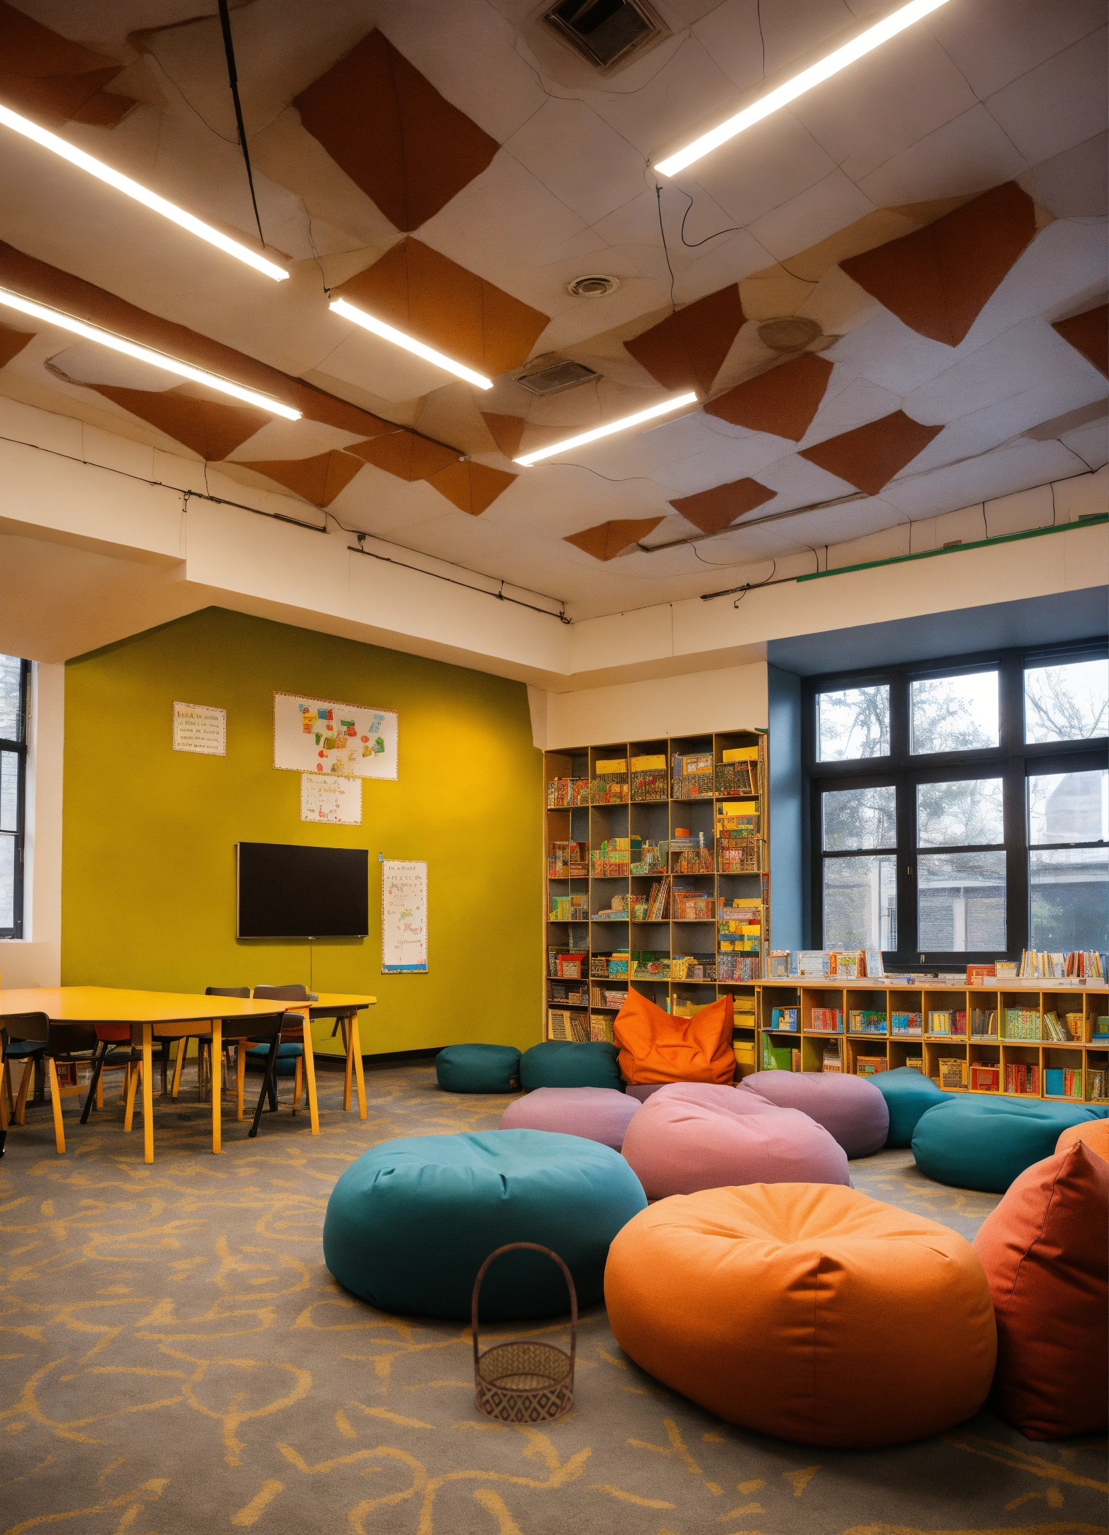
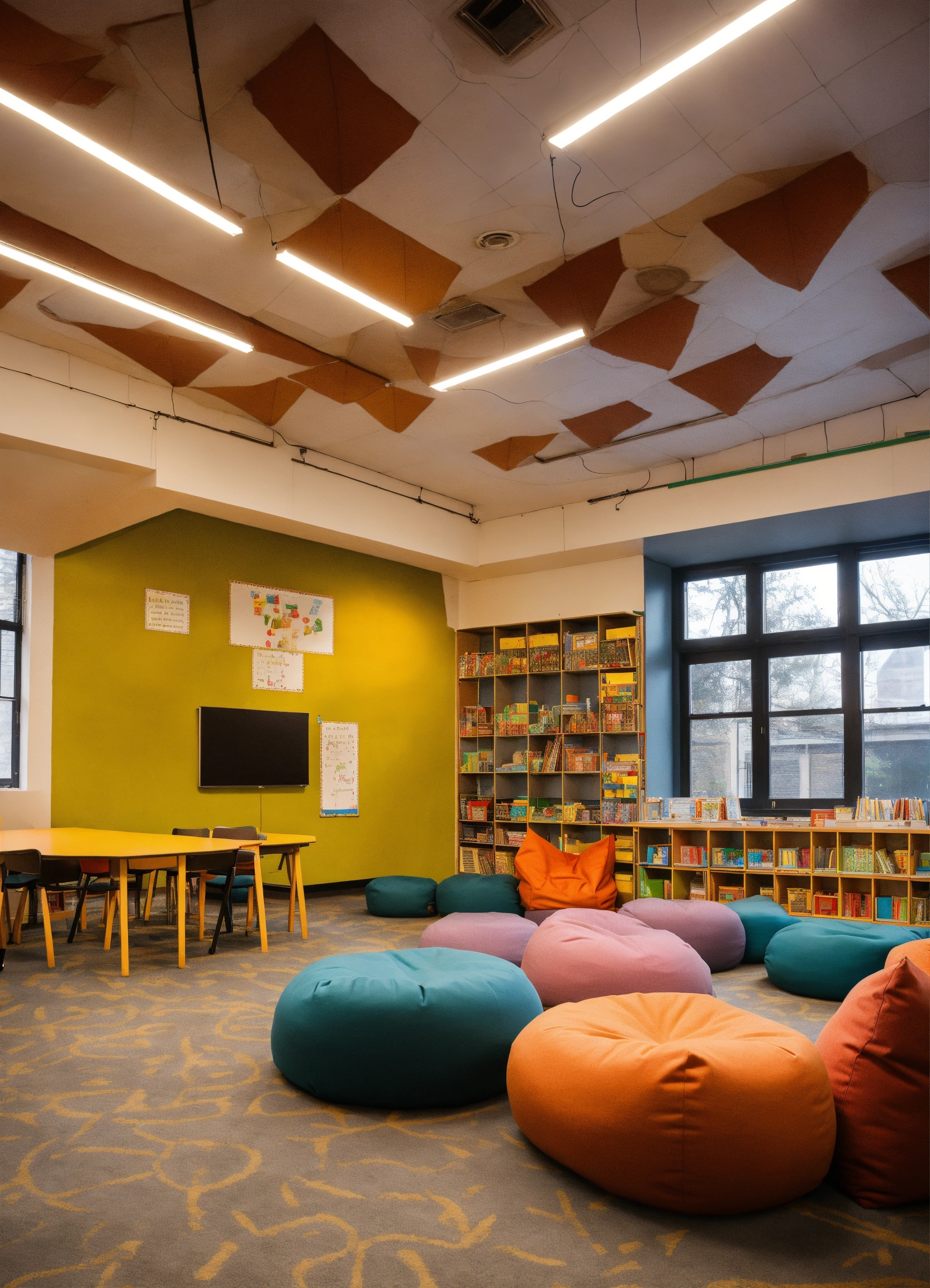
- basket (523, 1341)
